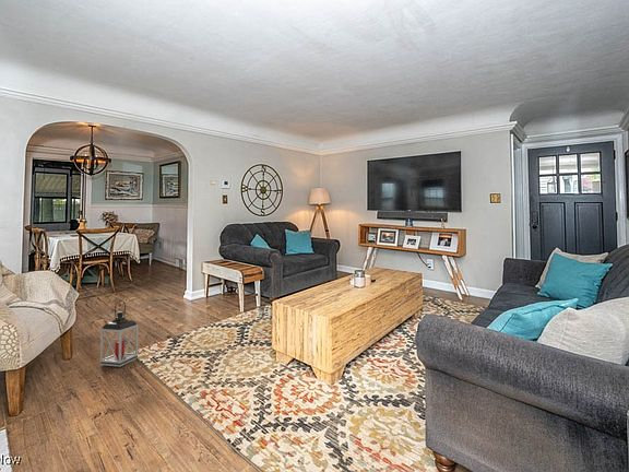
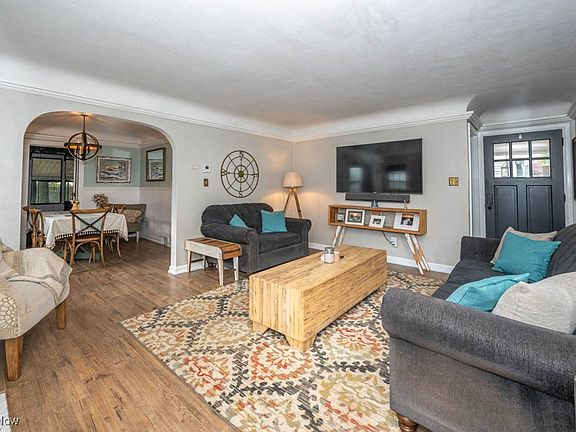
- lantern (119, 330)
